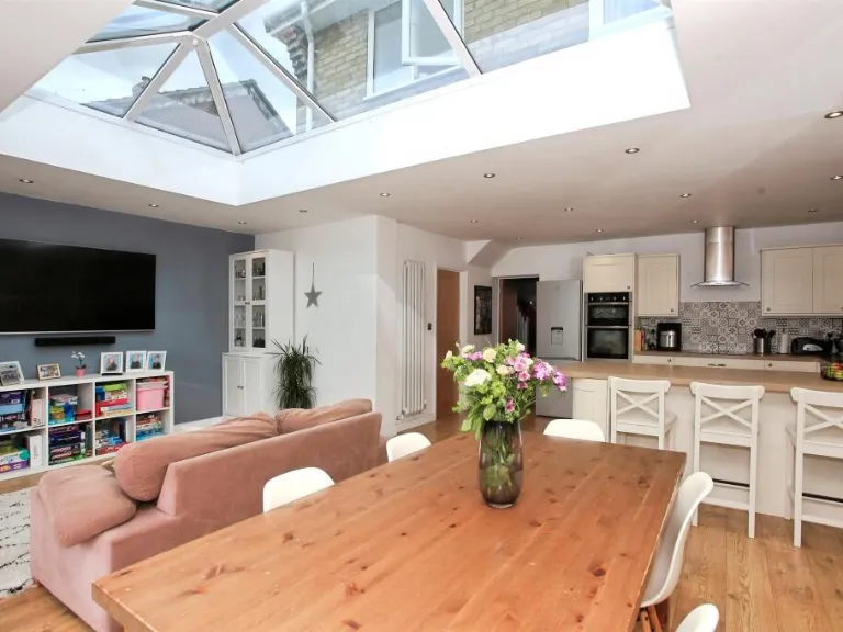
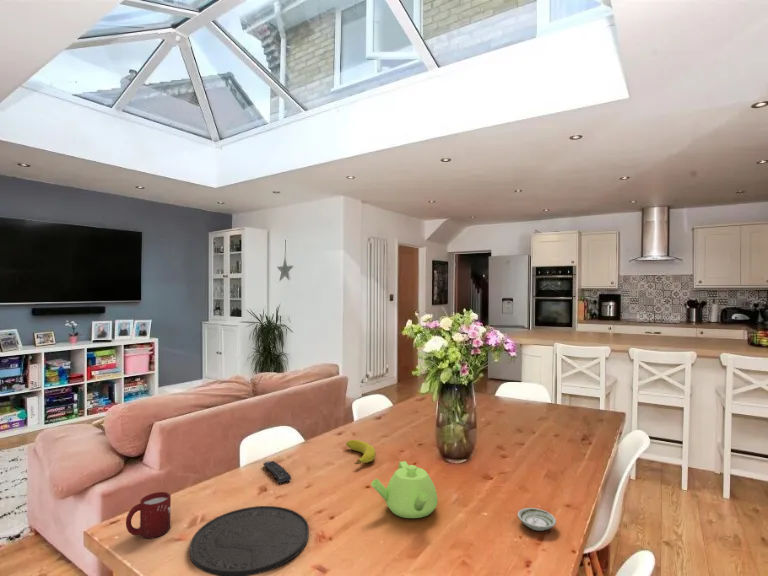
+ fruit (357, 450)
+ teapot (404, 489)
+ cup (148, 516)
+ plate (251, 536)
+ saucer (536, 521)
+ remote control (275, 470)
